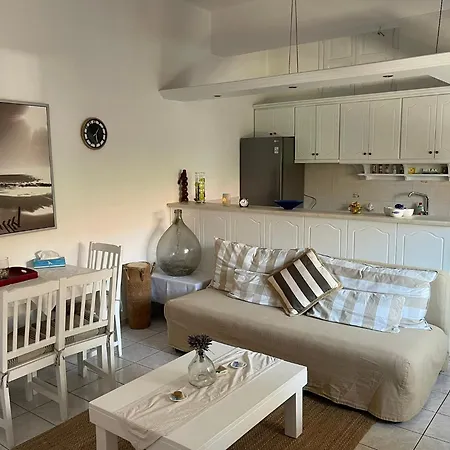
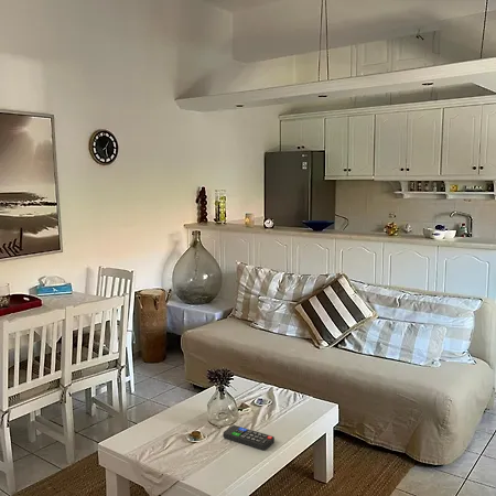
+ remote control (248, 436)
